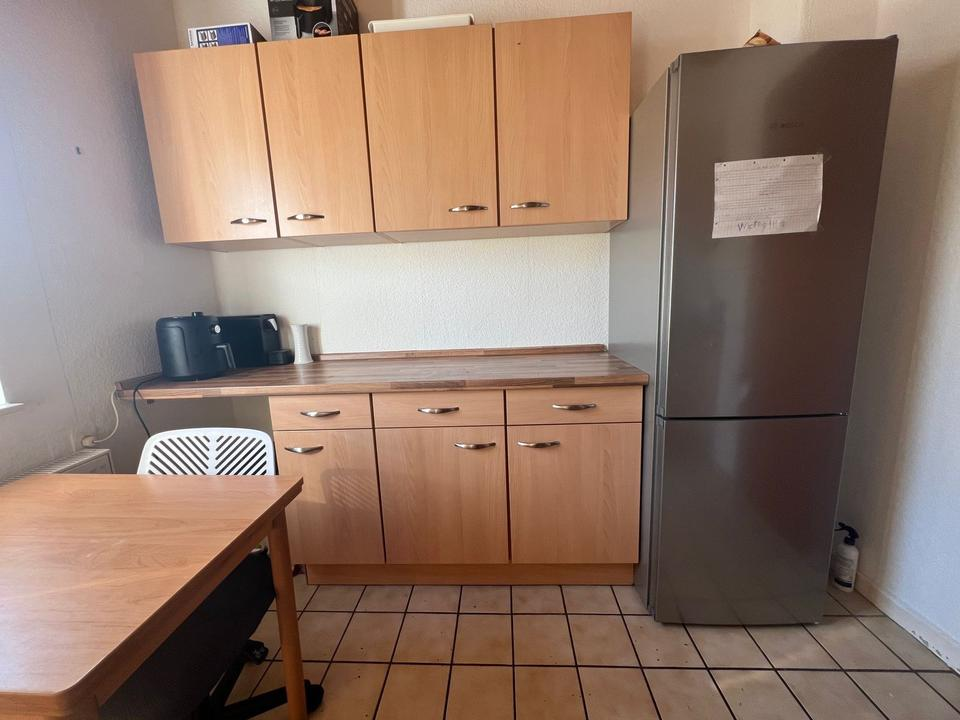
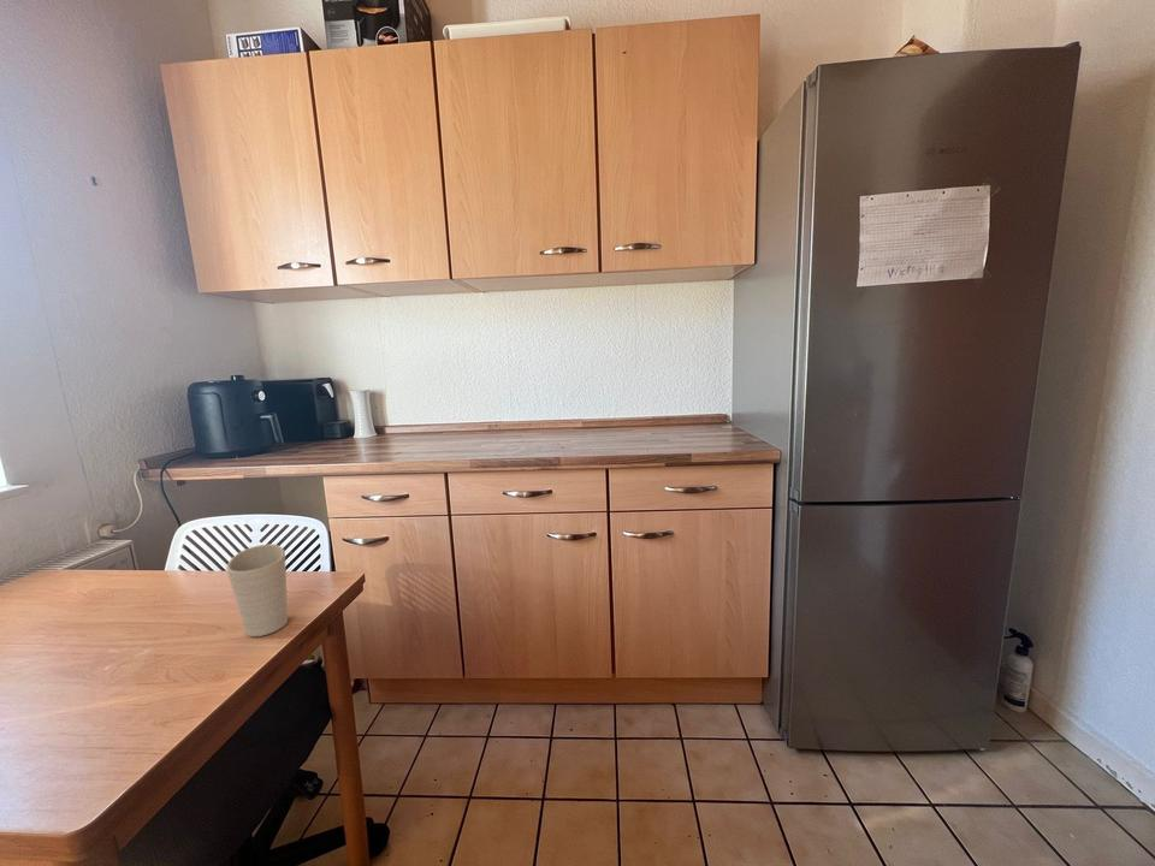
+ cup (261, 589)
